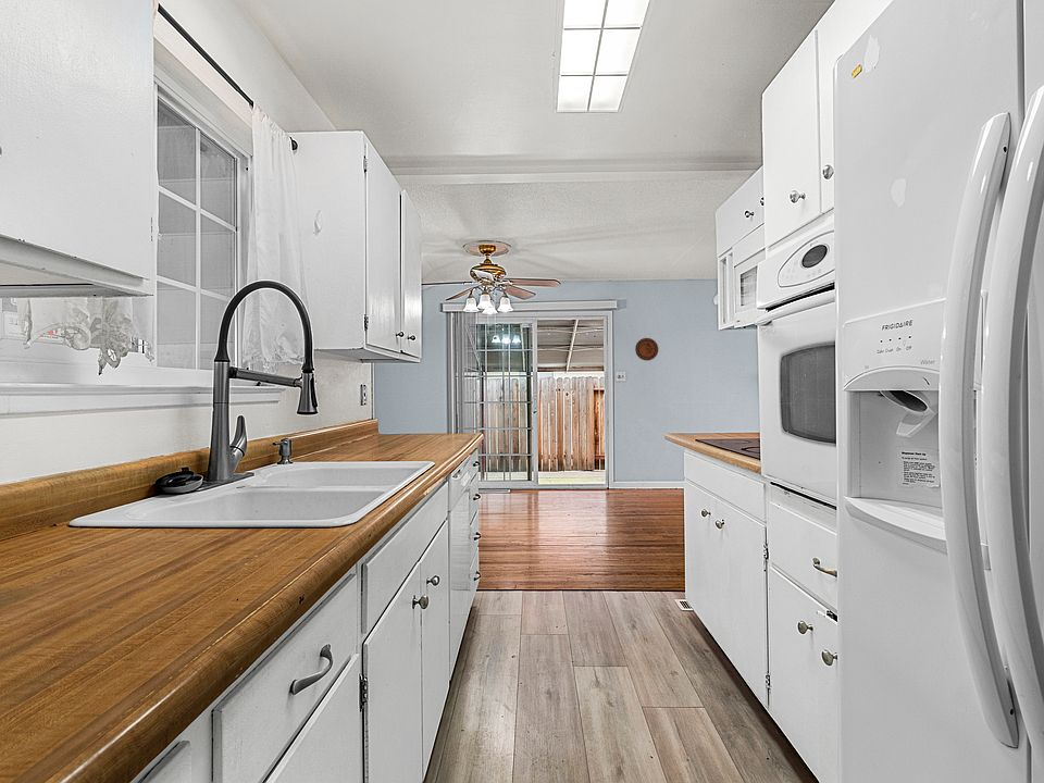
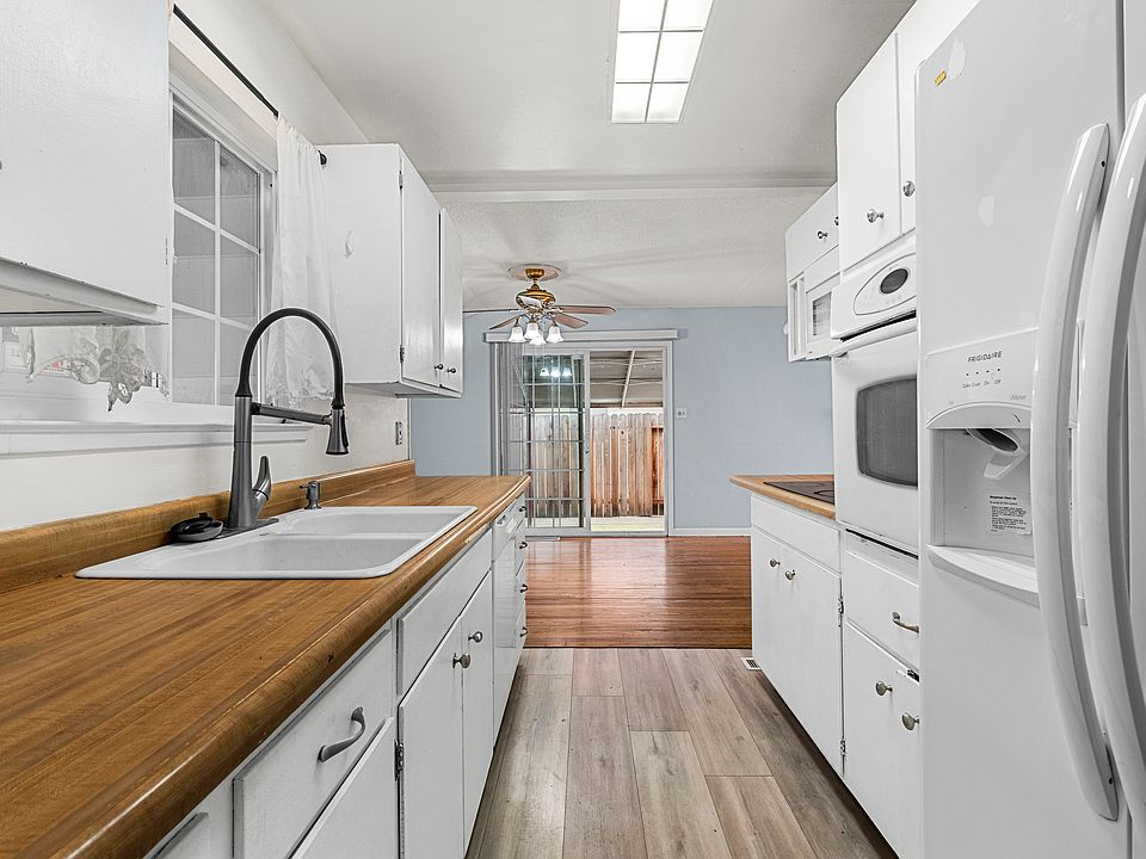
- decorative plate (646, 349)
